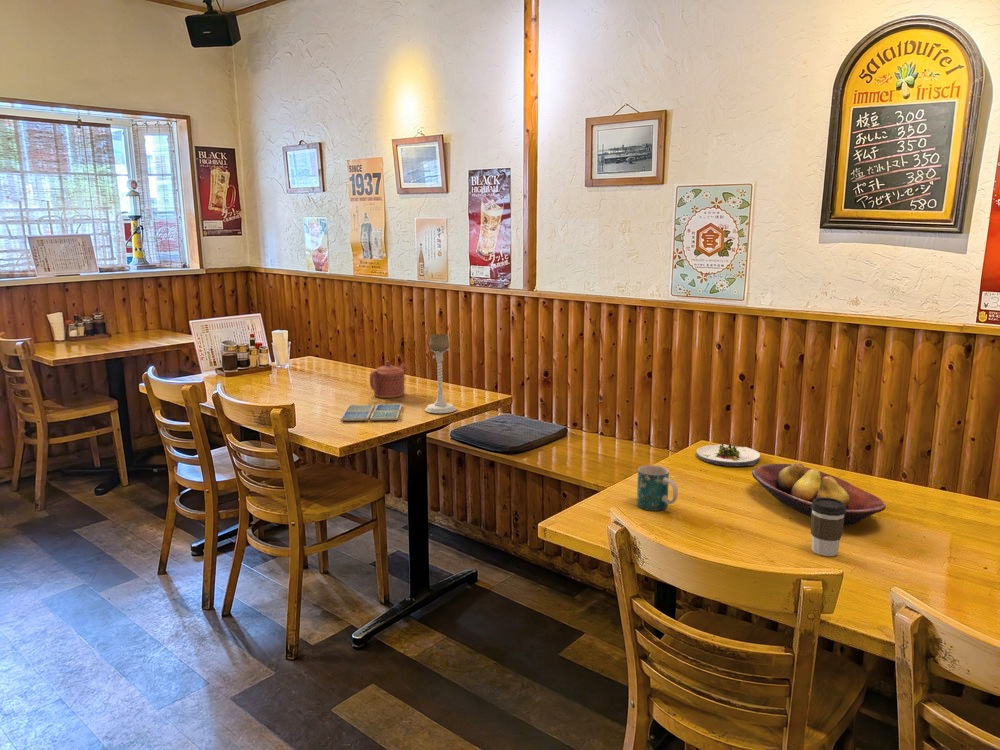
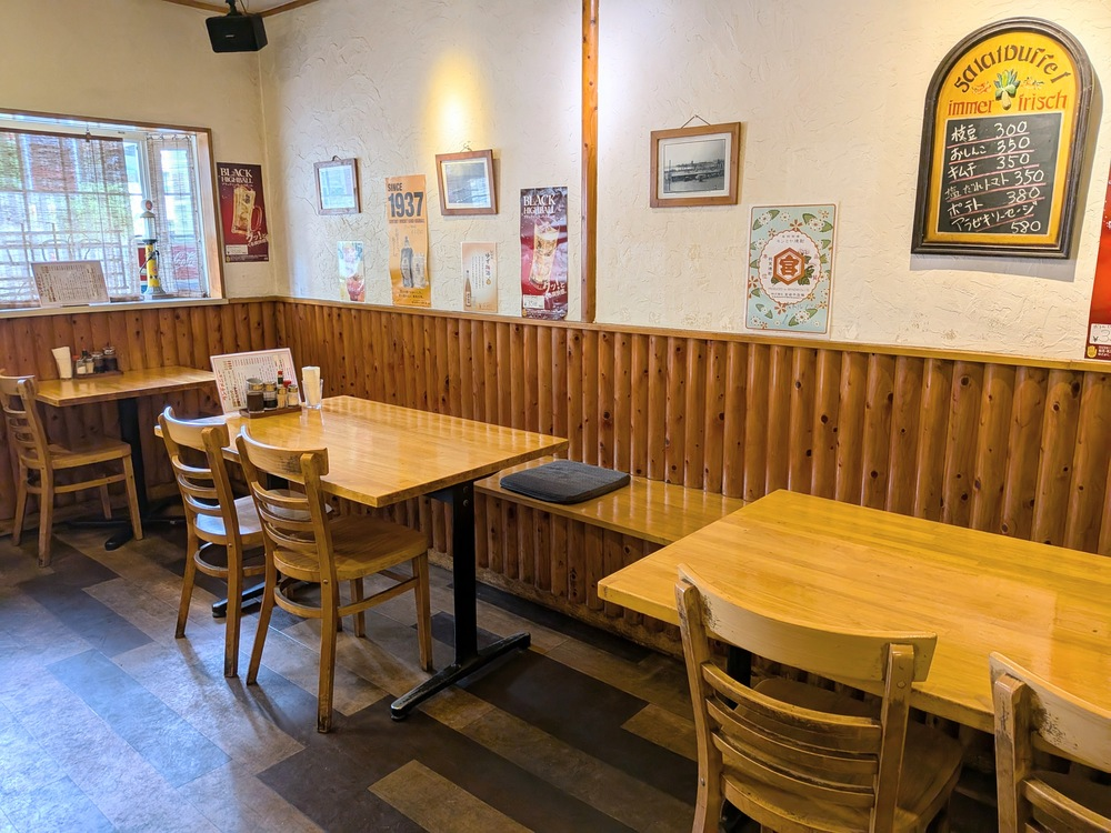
- mug (658, 489)
- teapot (388, 377)
- salad plate (727, 450)
- fruit bowl (814, 488)
- drink coaster (373, 412)
- coffee cup (826, 527)
- candle holder (439, 372)
